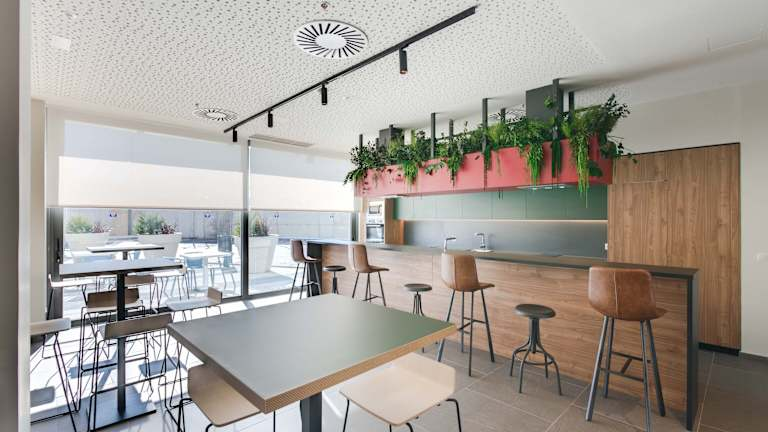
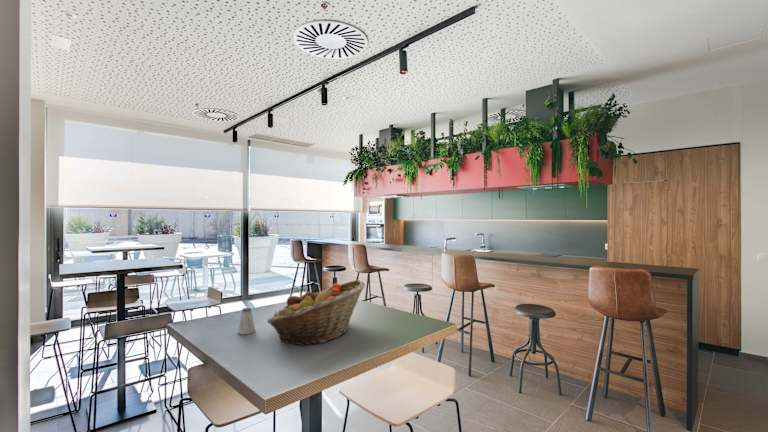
+ fruit basket (319, 307)
+ saltshaker (246, 320)
